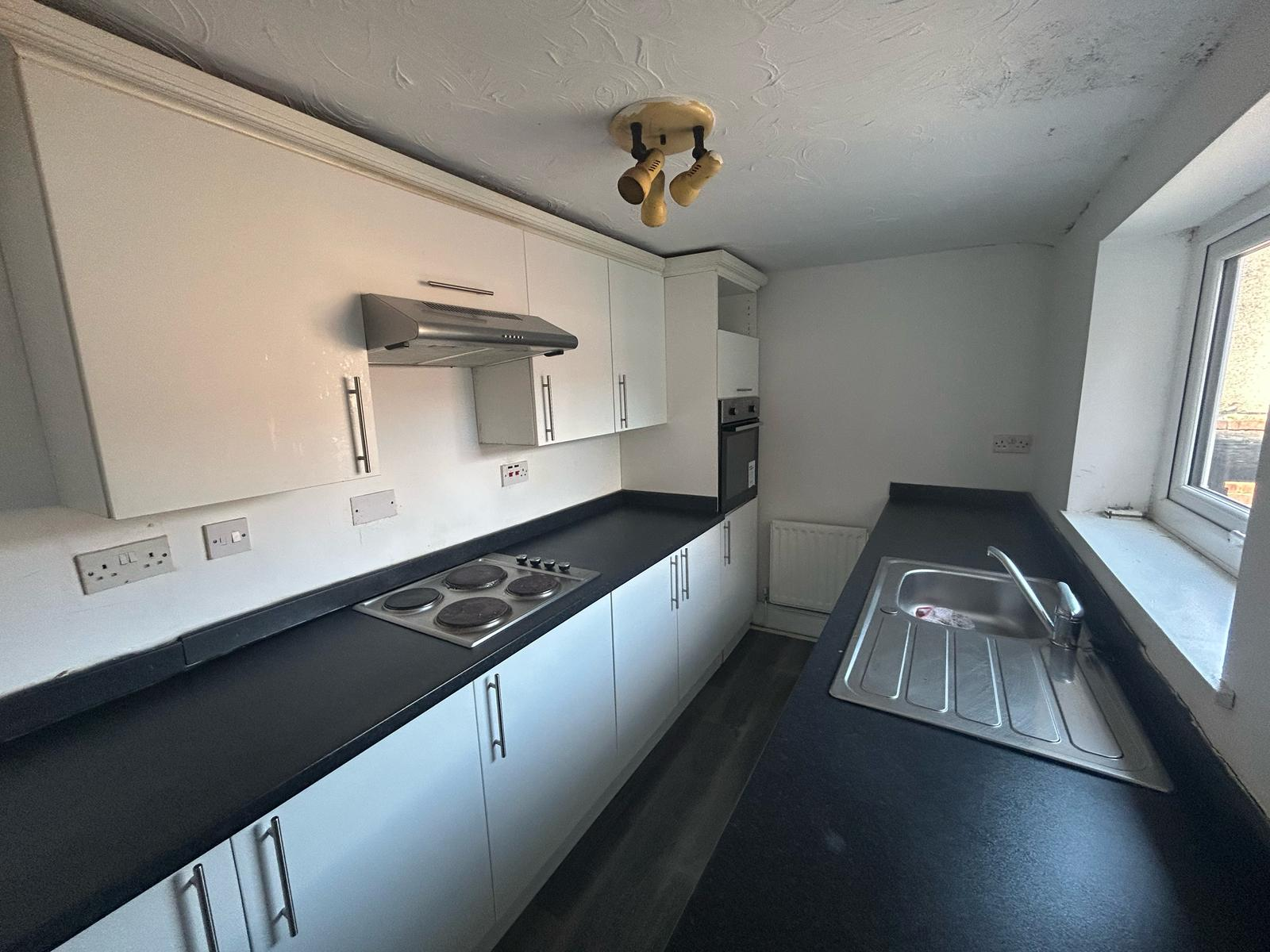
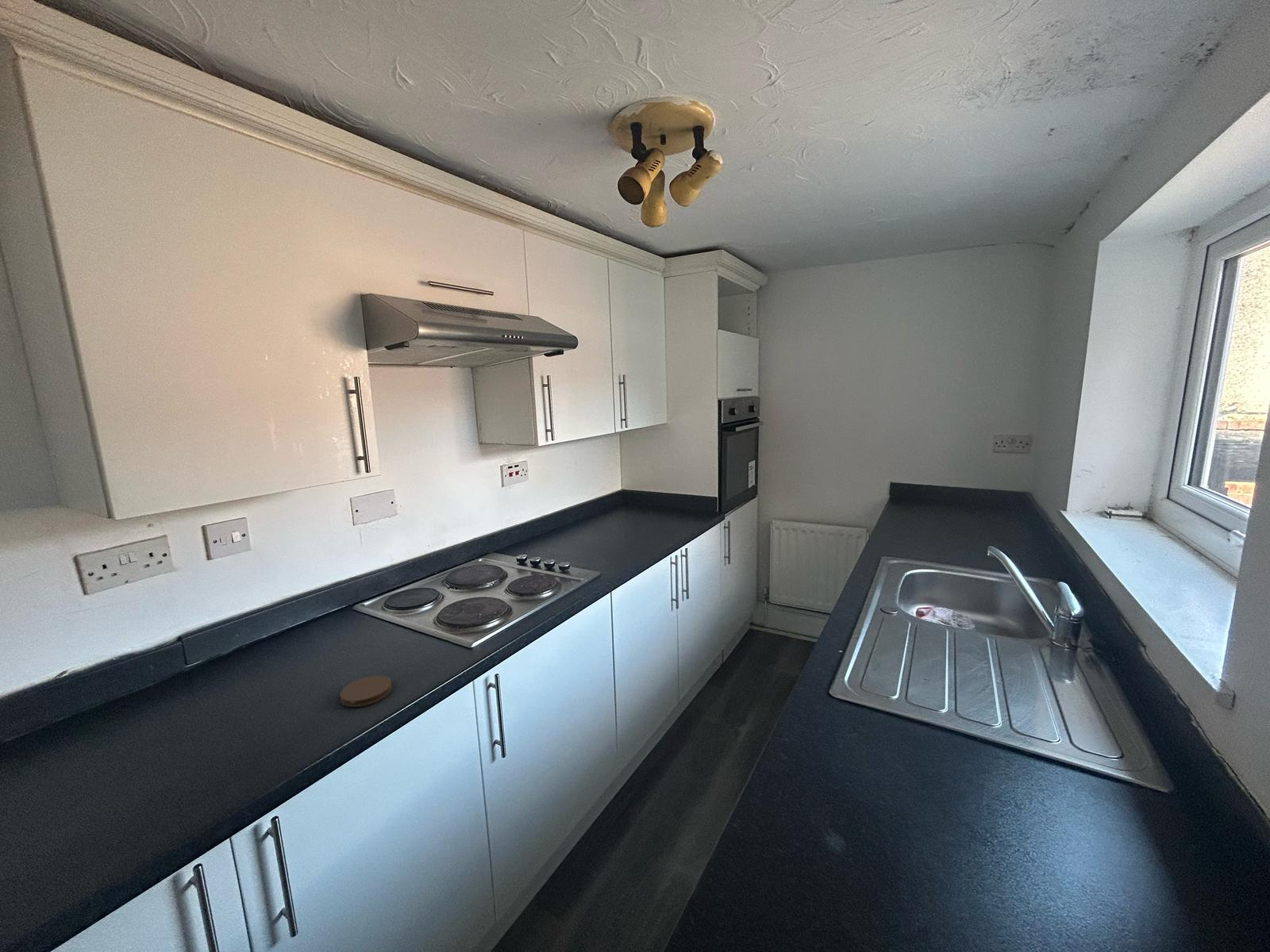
+ coaster (366, 690)
